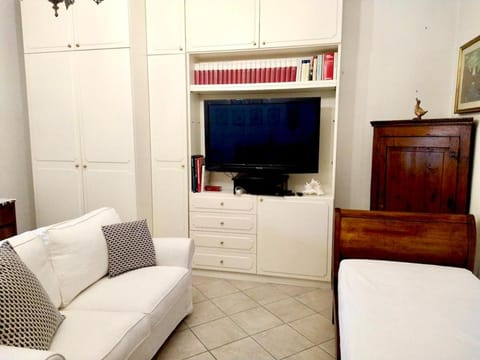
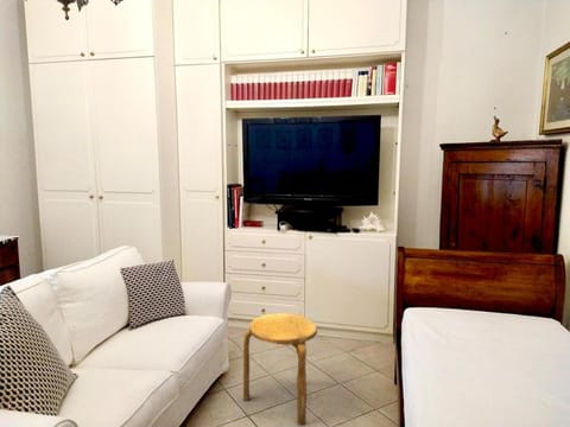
+ stool (298, 362)
